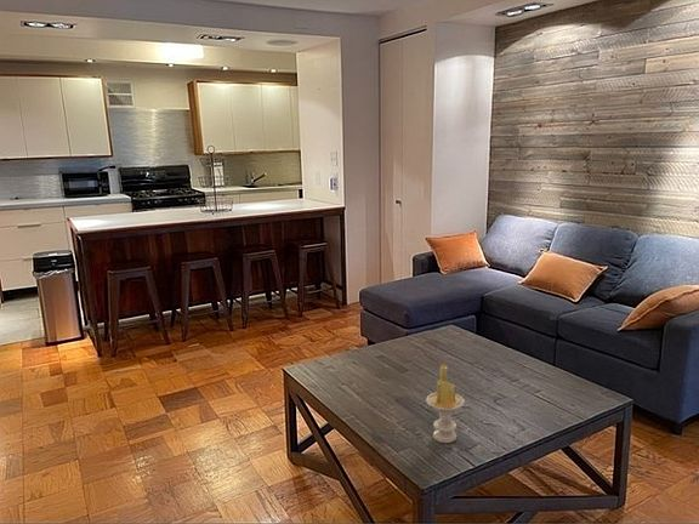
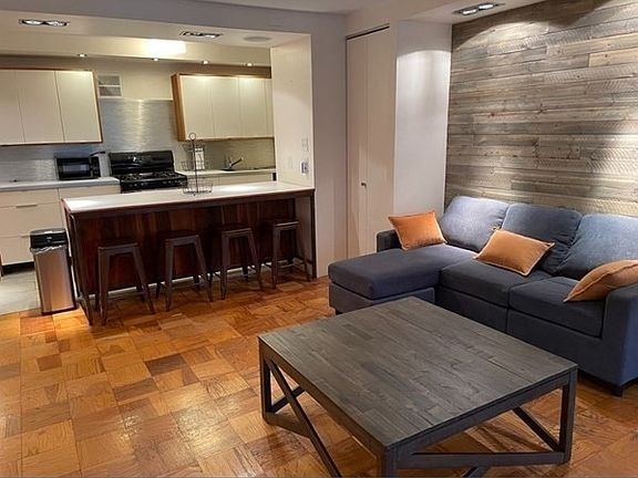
- candle (444, 403)
